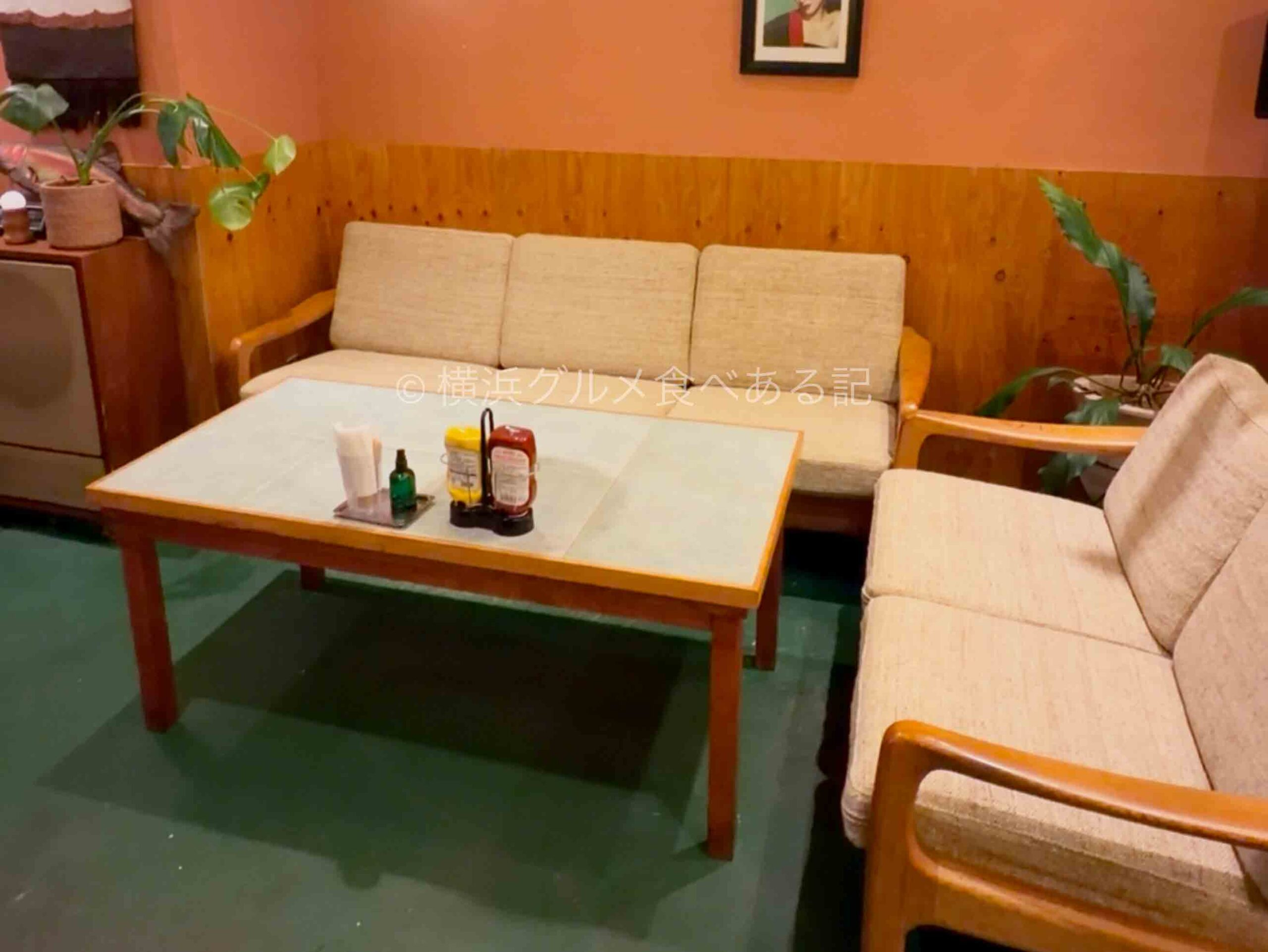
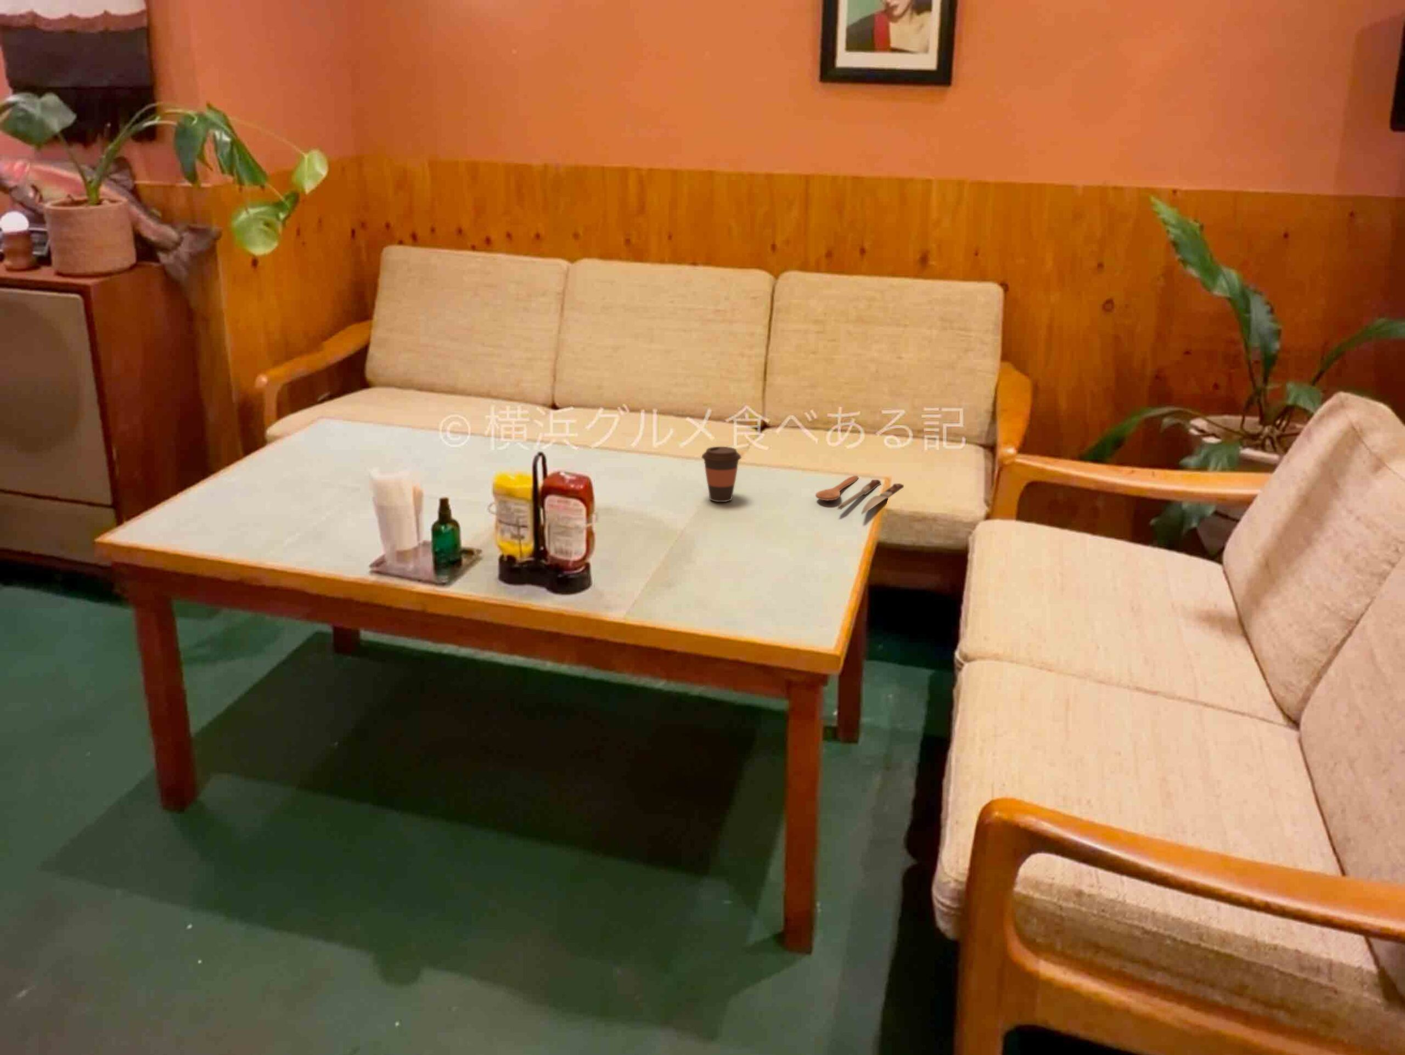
+ coffee cup (721, 474)
+ spoon (854, 495)
